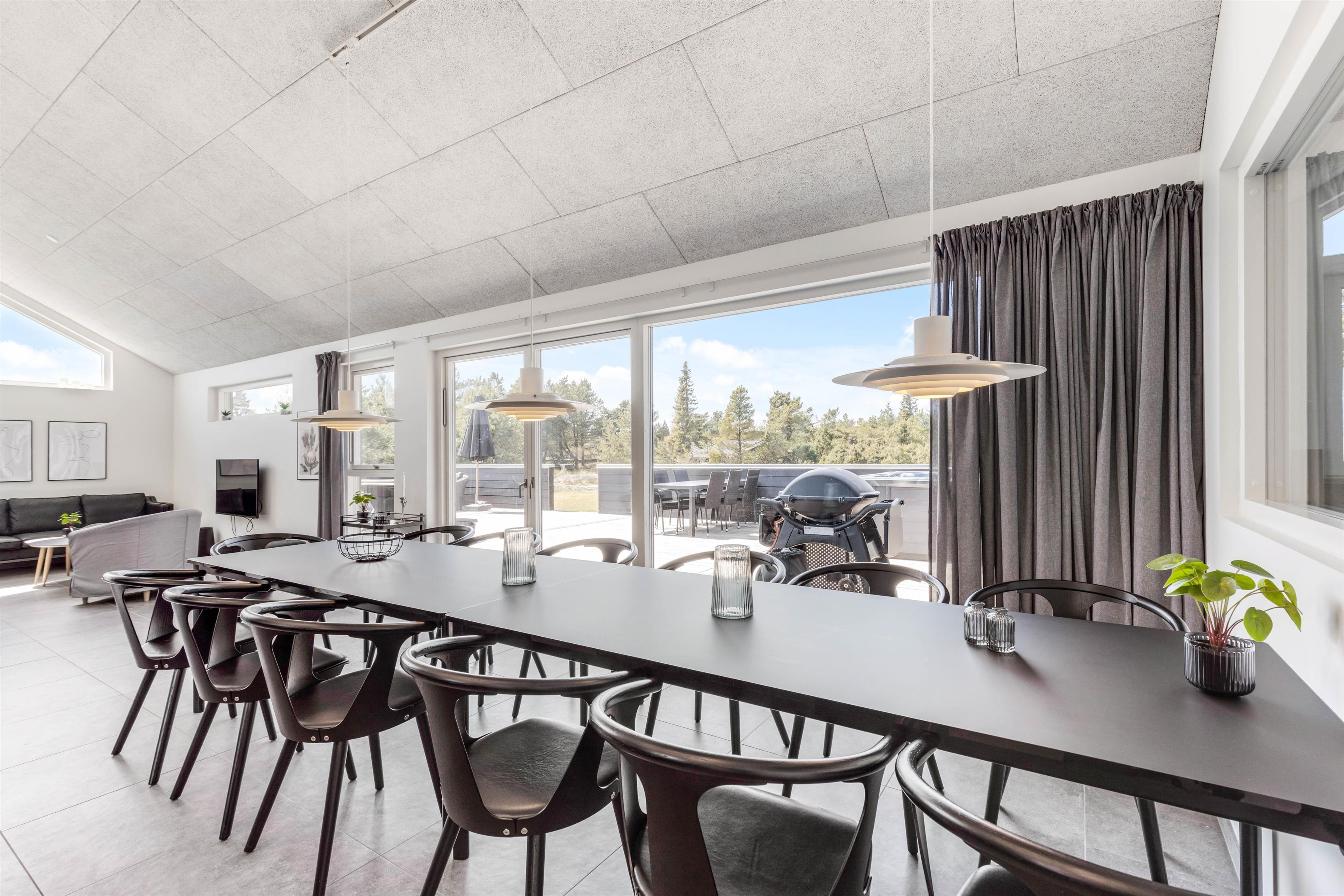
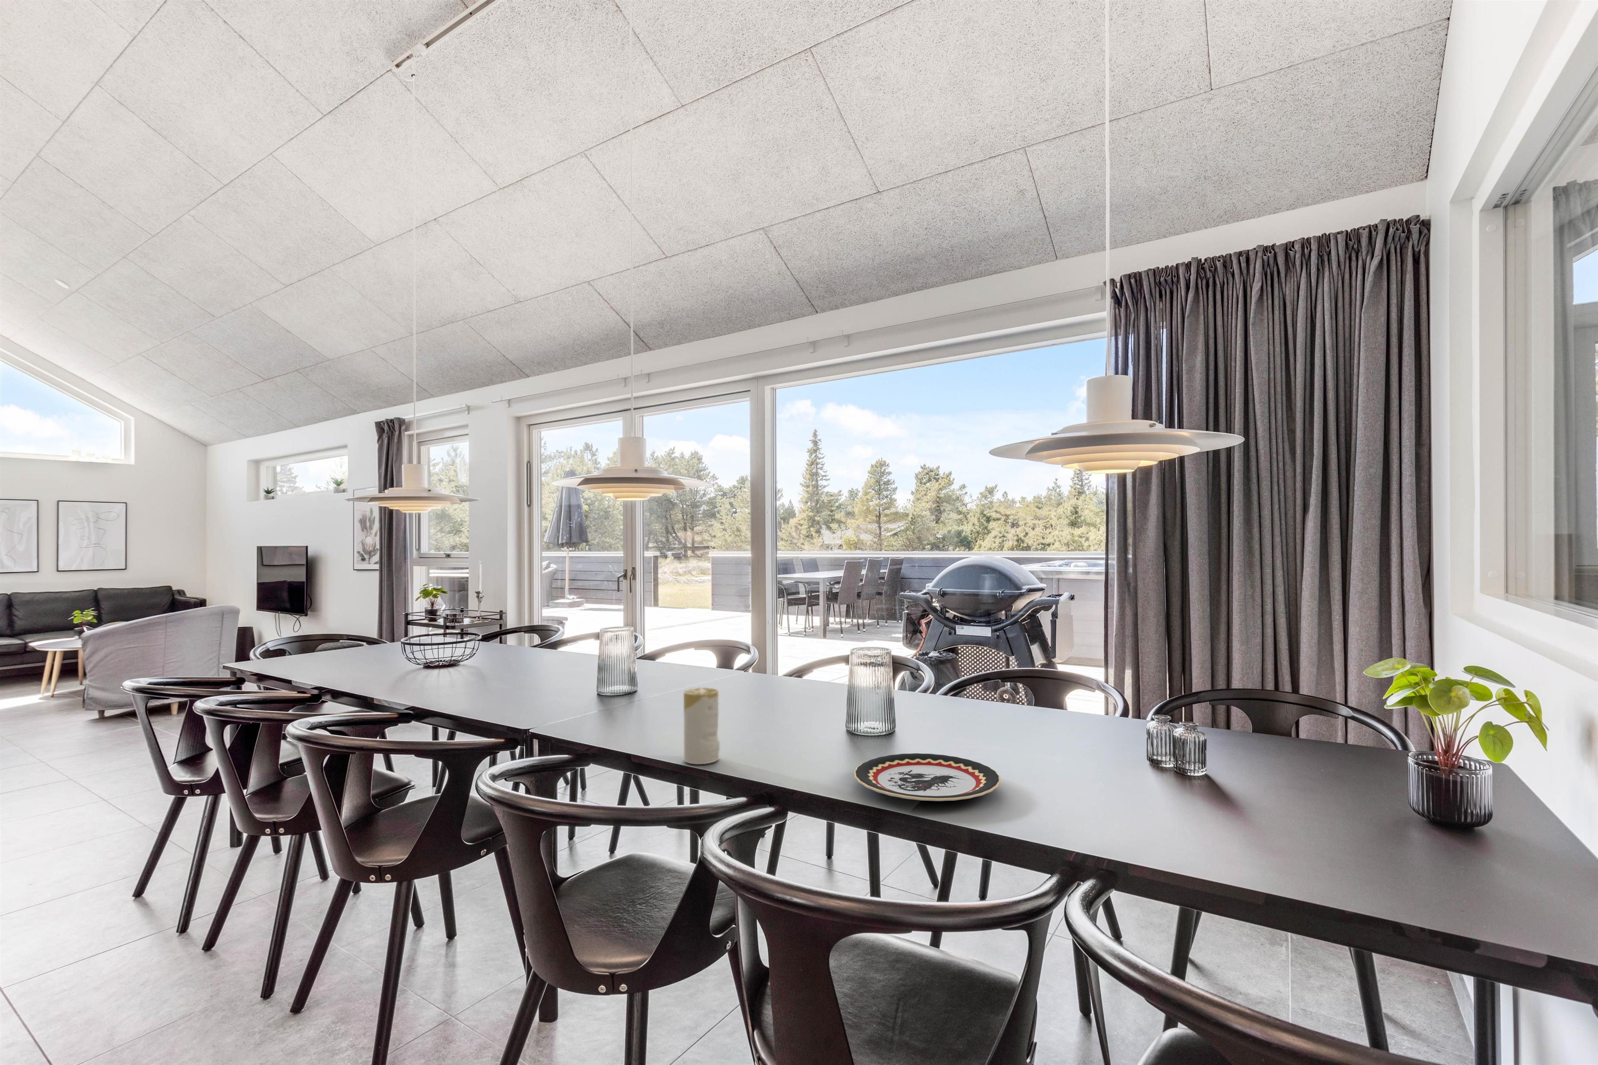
+ plate (926, 780)
+ candle (702, 725)
